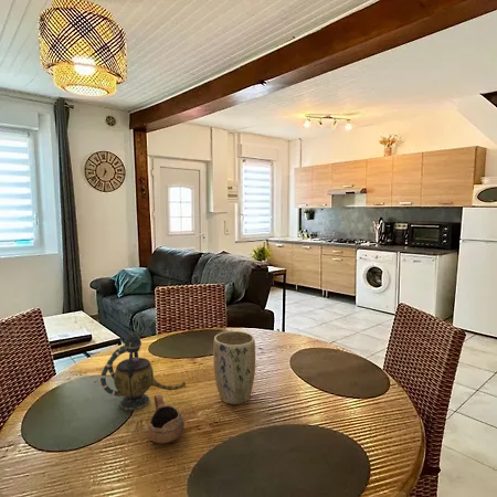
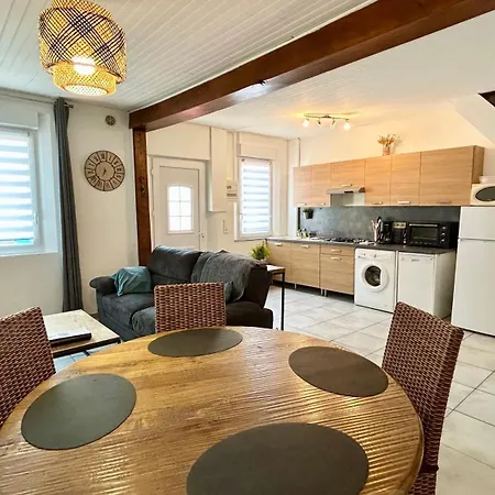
- plant pot (234, 367)
- cup (167, 417)
- teapot (145, 366)
